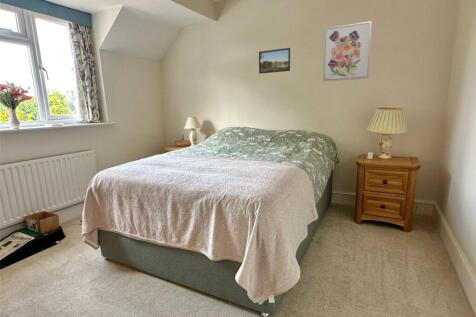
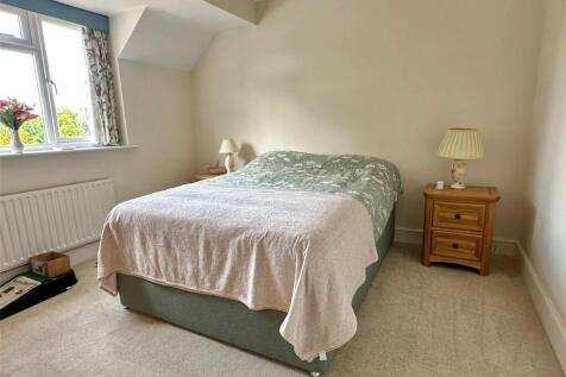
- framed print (274, 61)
- wall art (346, 52)
